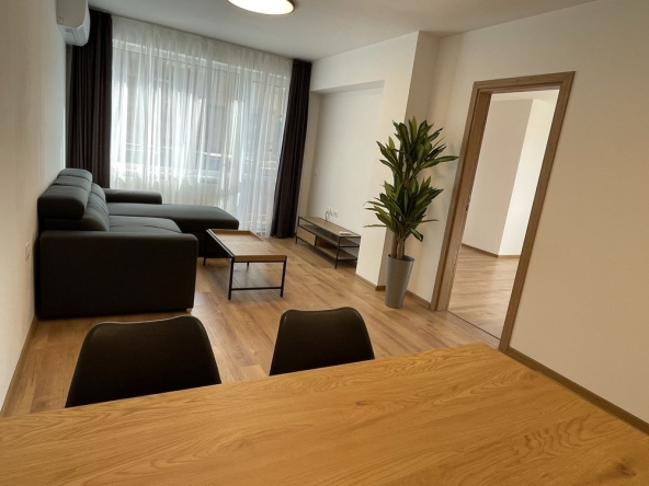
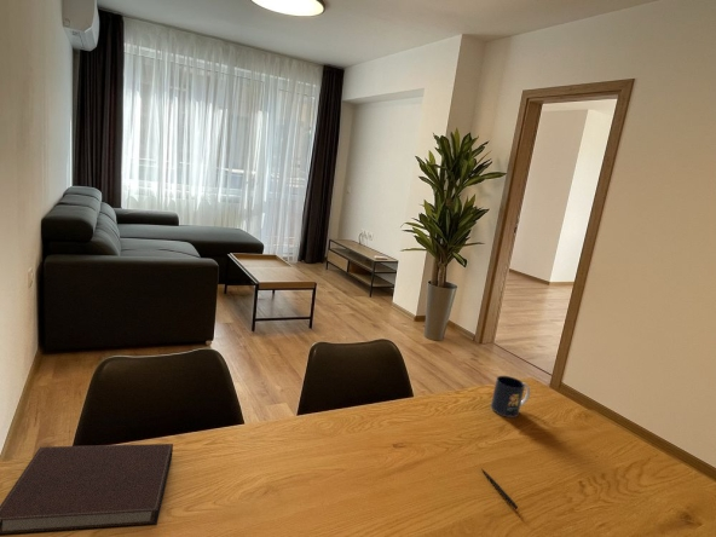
+ mug (512, 395)
+ notebook (94, 483)
+ pen (498, 486)
